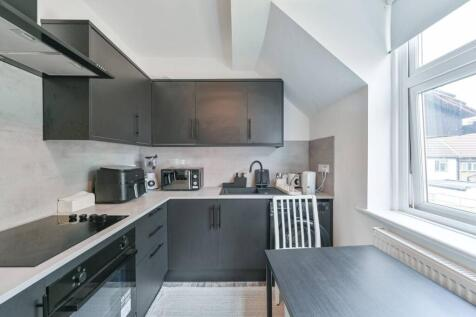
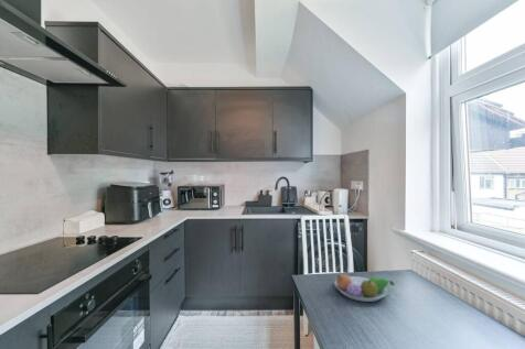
+ fruit bowl (362, 282)
